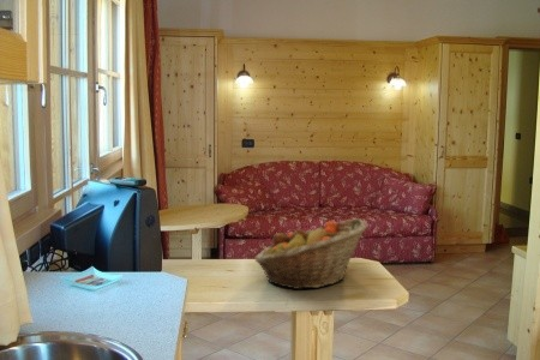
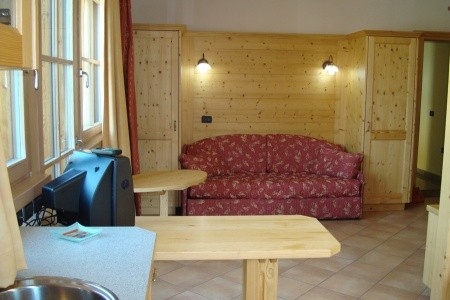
- fruit basket (312, 248)
